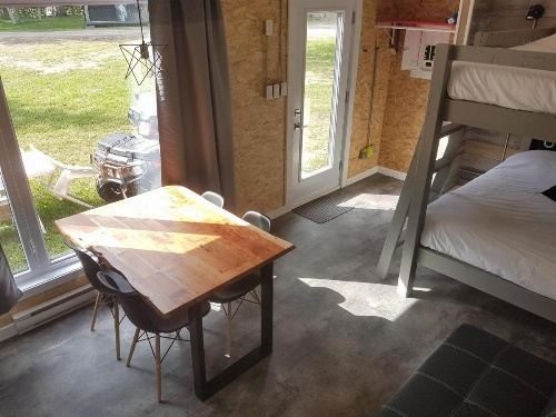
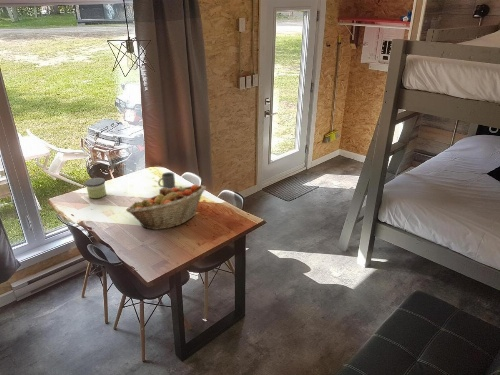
+ mug (166, 181)
+ fruit basket (168, 203)
+ candle (96, 188)
